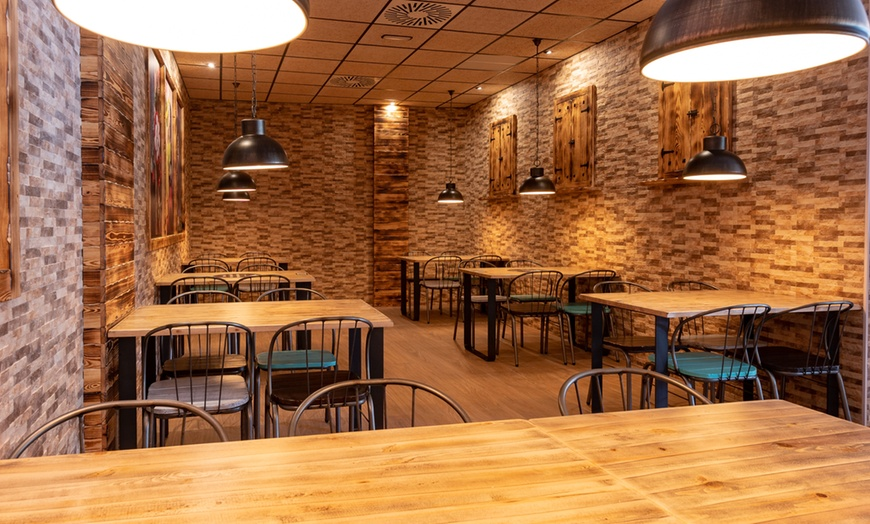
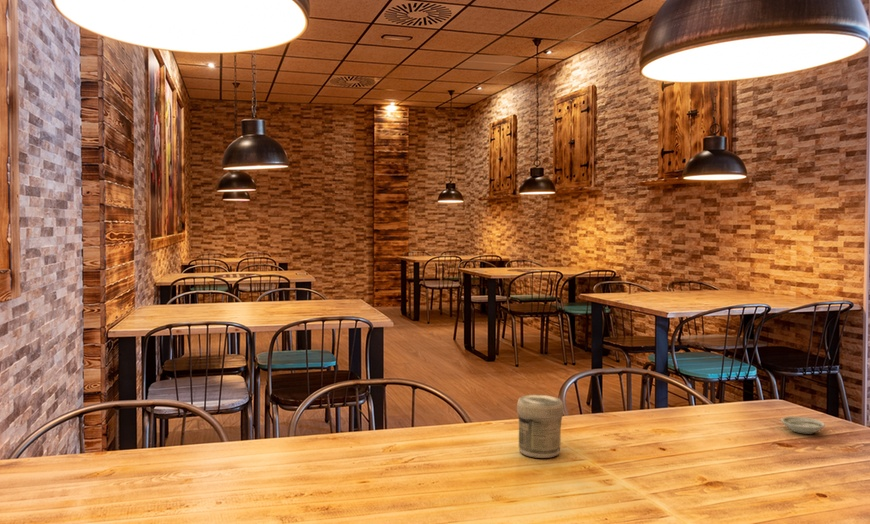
+ saucer (802, 426)
+ jar (539, 425)
